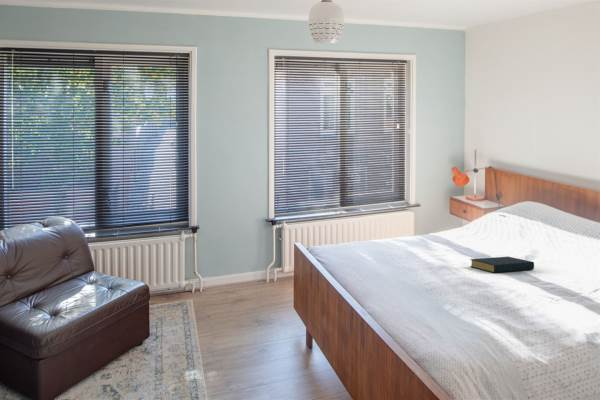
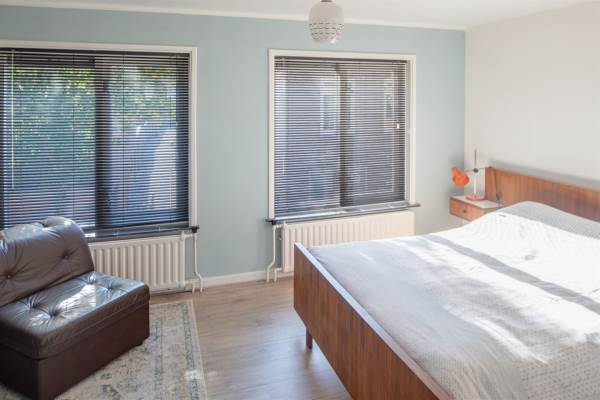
- hardback book (501, 264)
